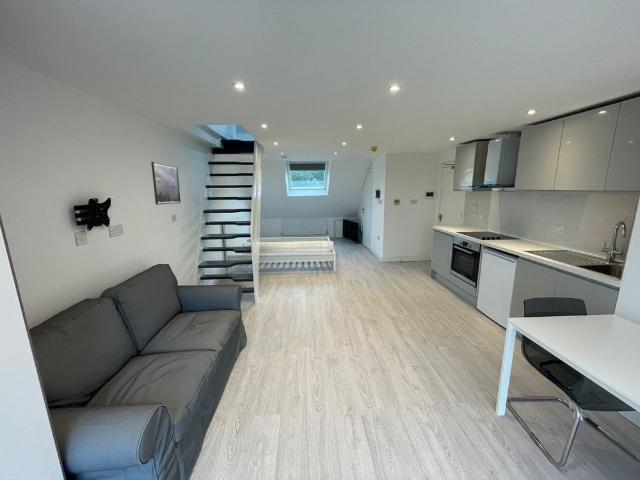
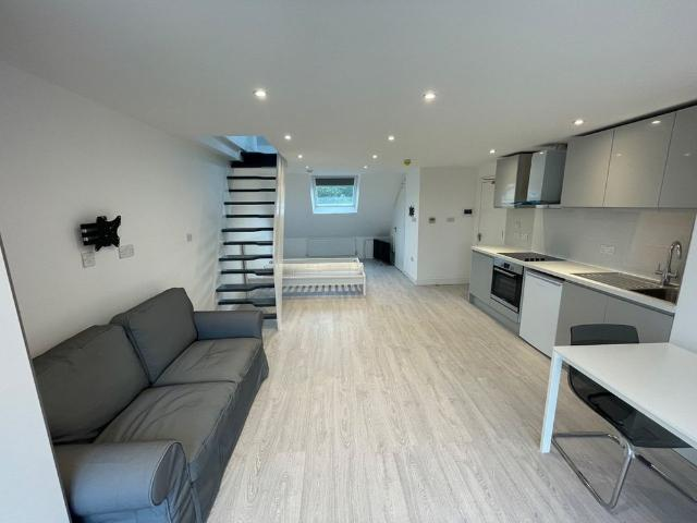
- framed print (167, 184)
